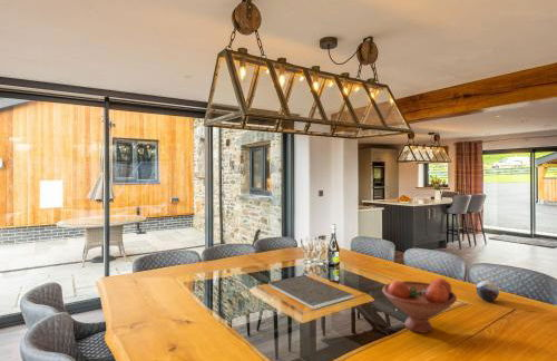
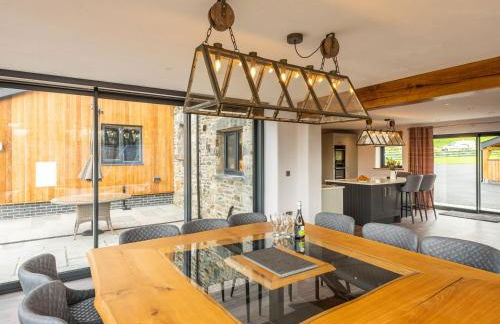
- decorative orb (487, 290)
- fruit bowl (418, 302)
